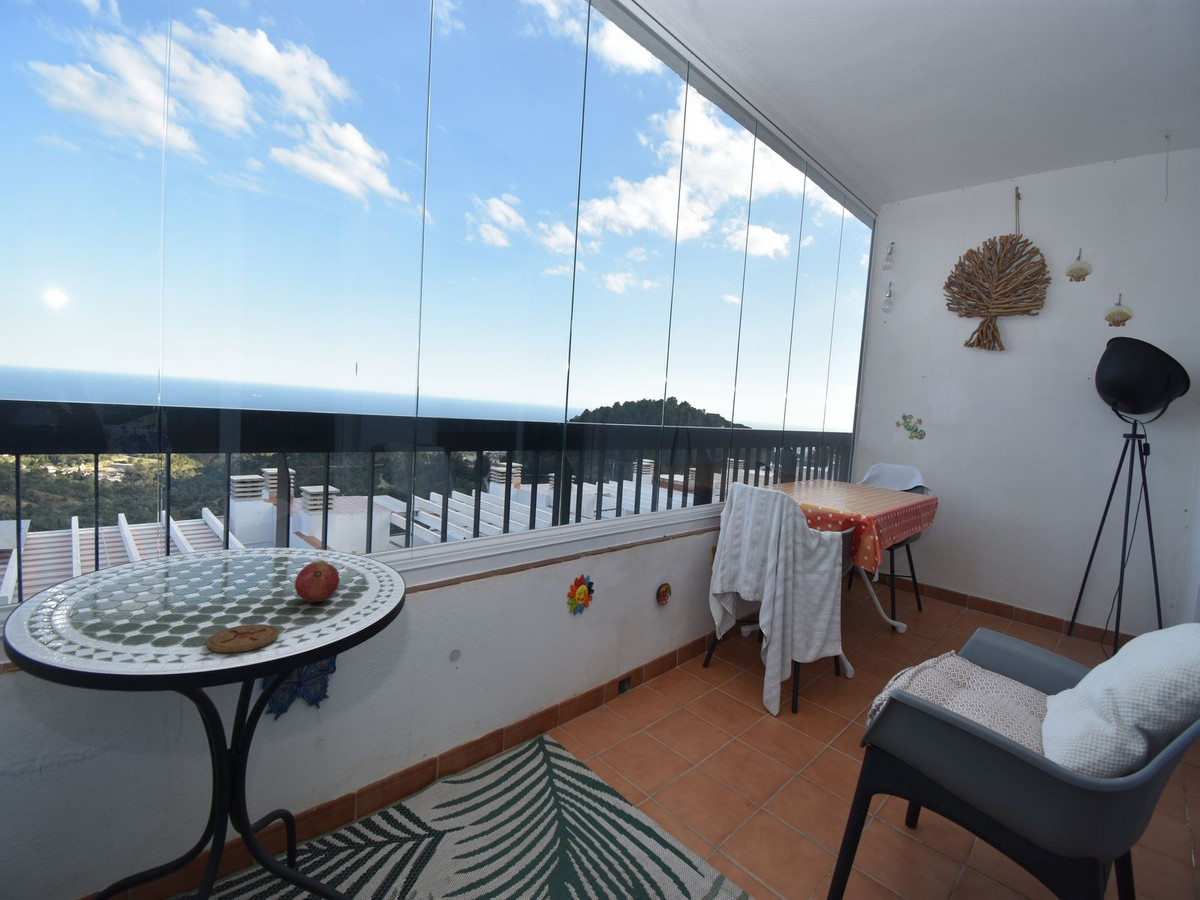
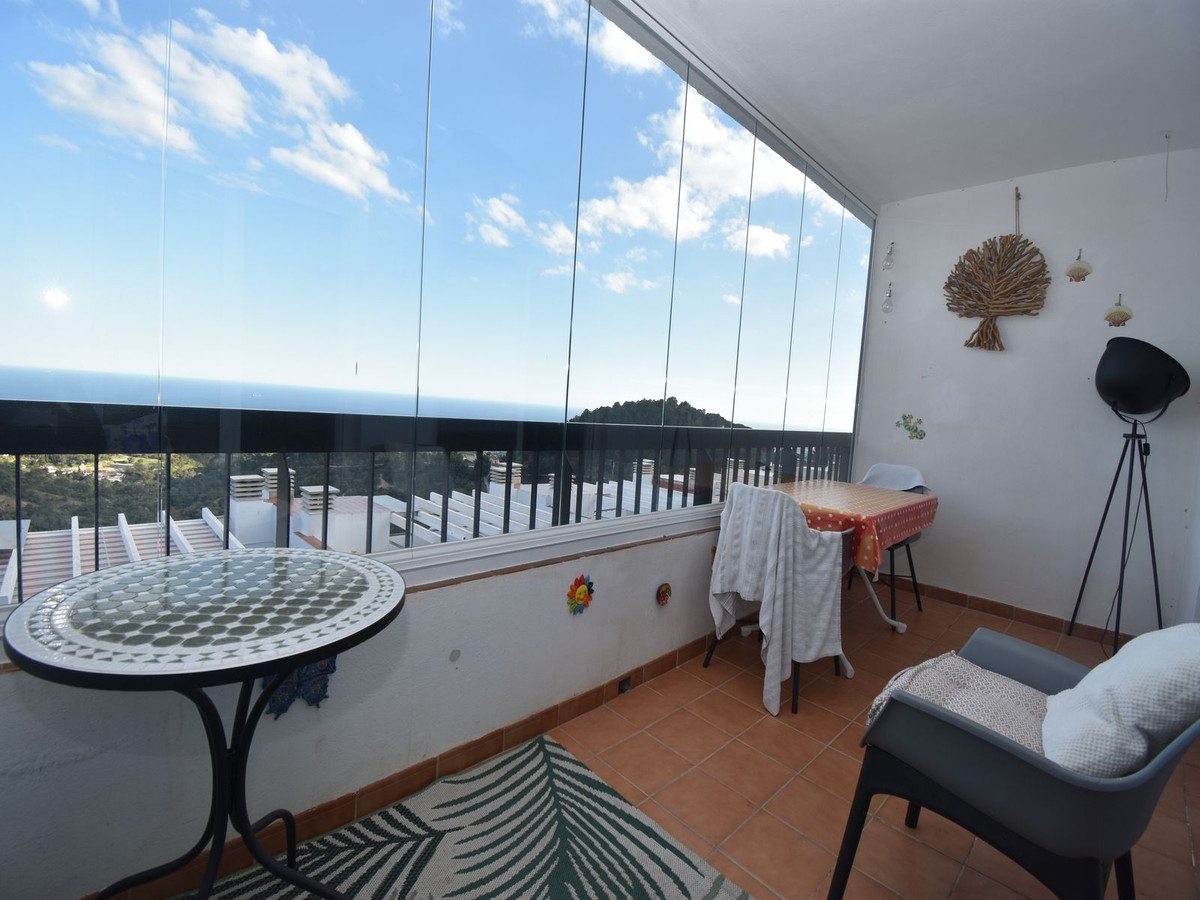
- fruit (317, 581)
- coaster (243, 637)
